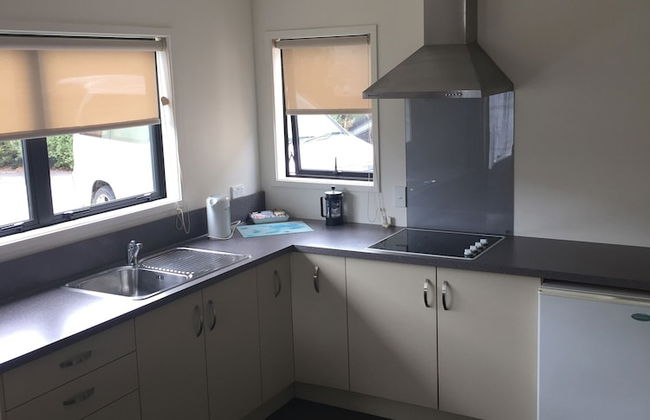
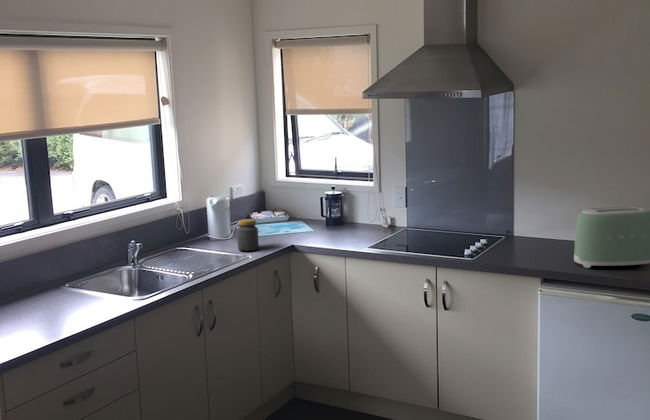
+ jar (247, 234)
+ toaster (615, 235)
